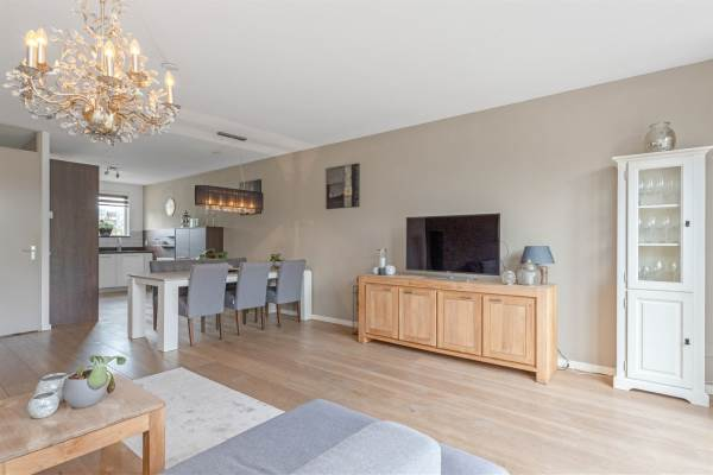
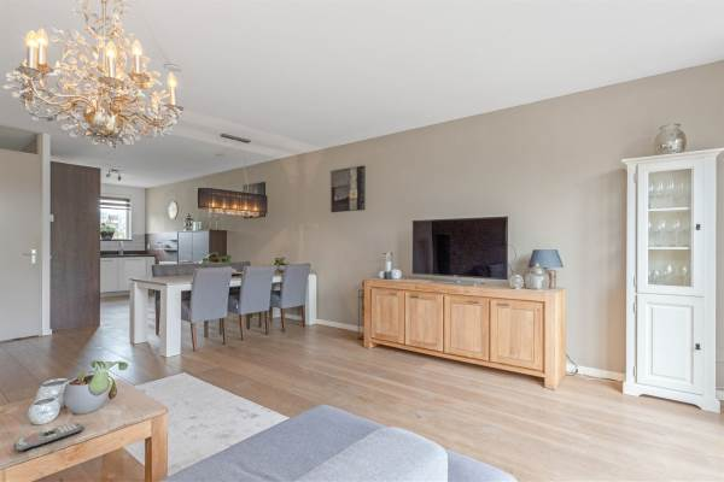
+ remote control (49, 435)
